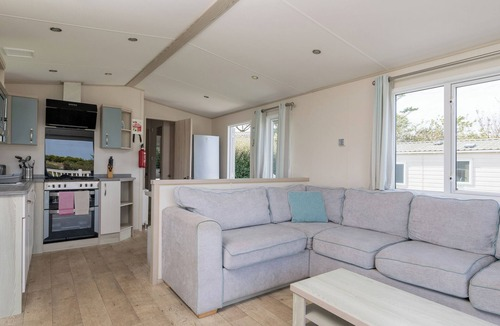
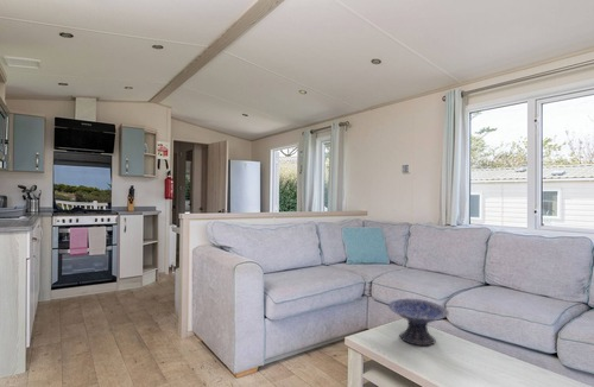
+ decorative bowl (417, 323)
